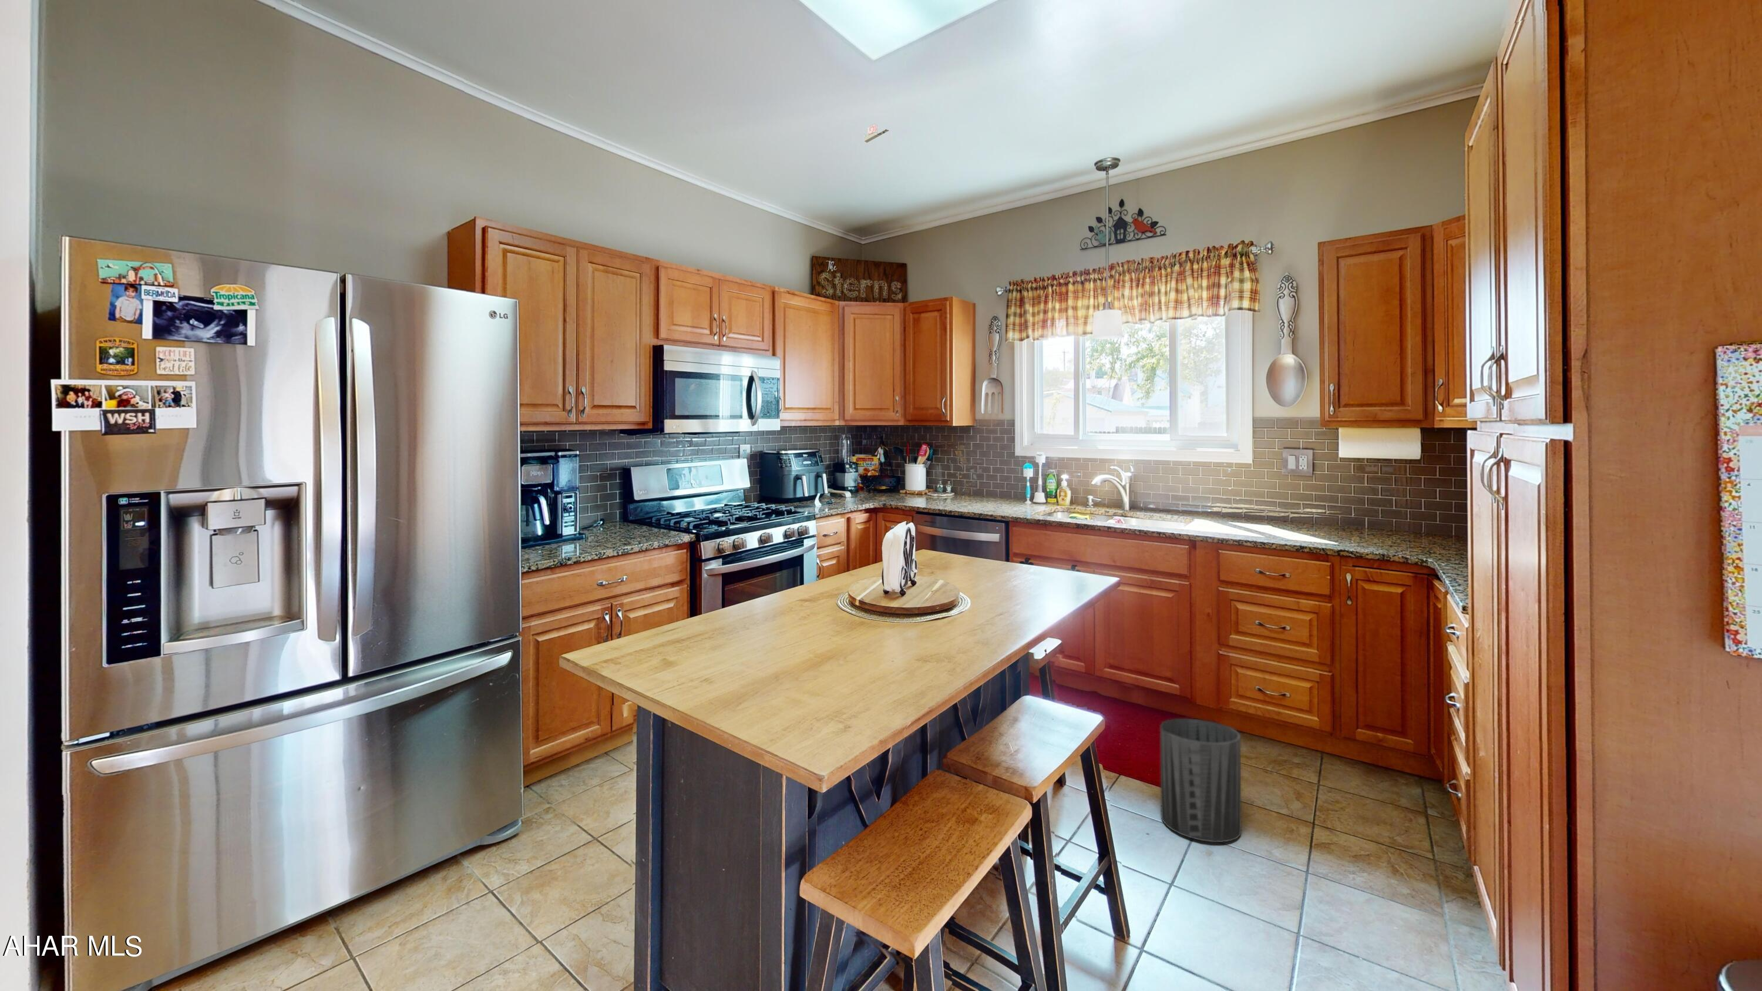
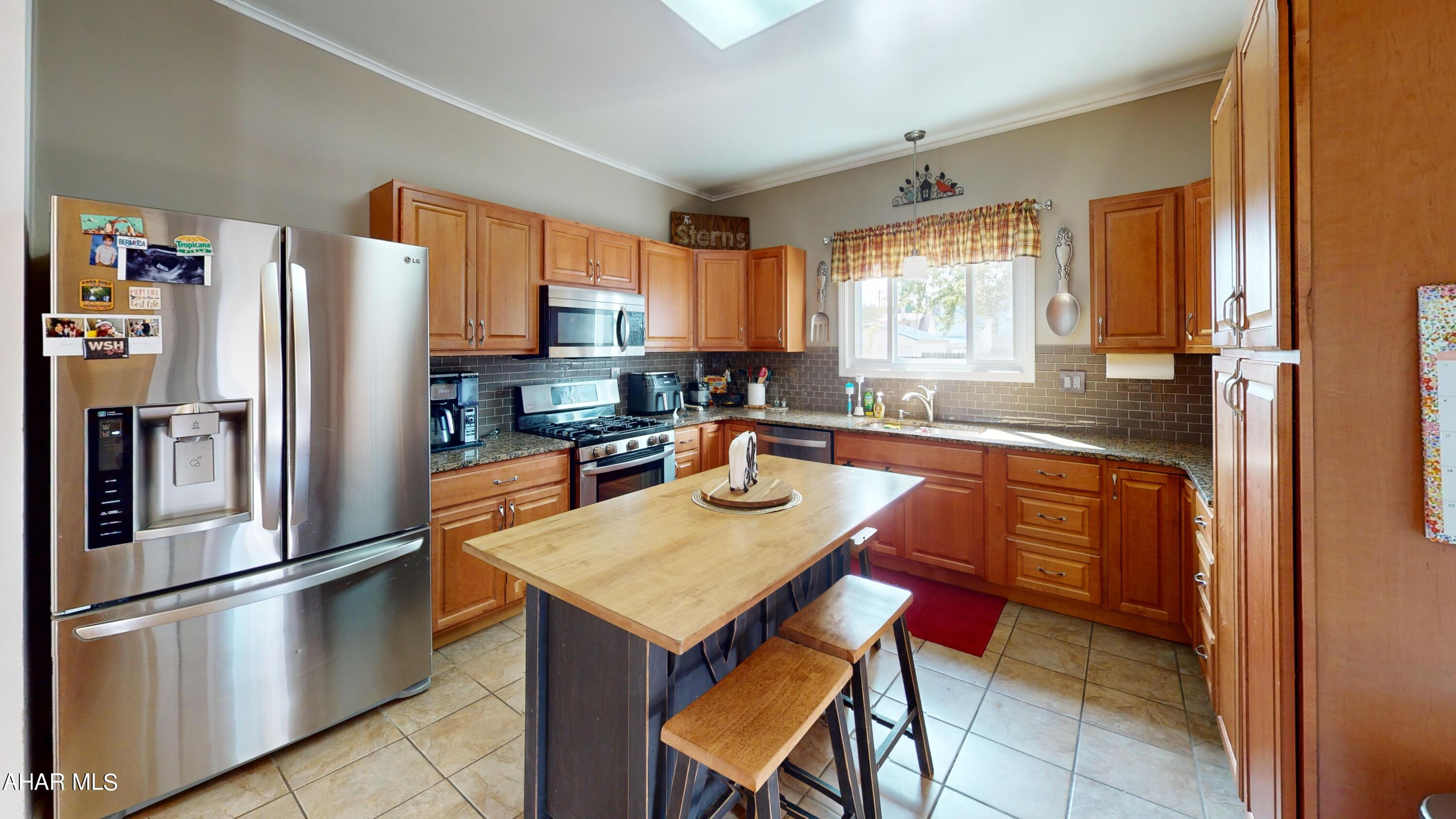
- trash can (1199, 777)
- tape dispenser (876, 129)
